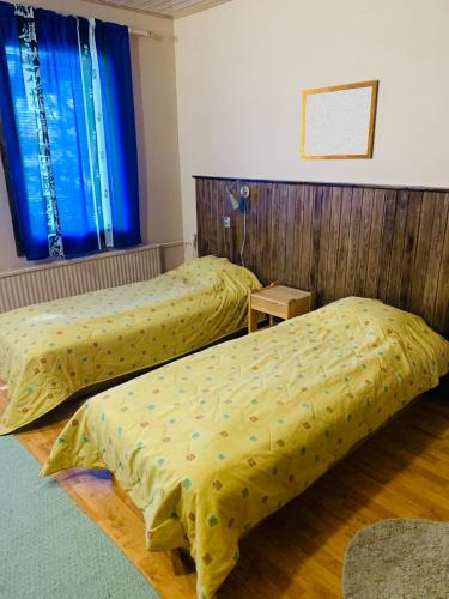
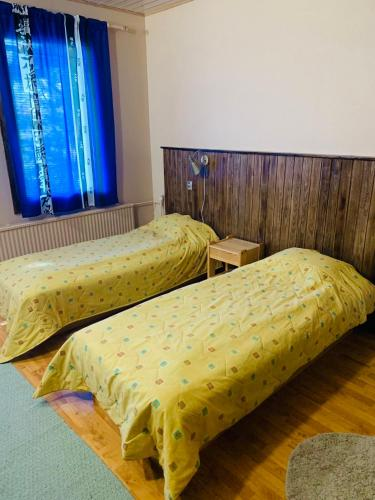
- writing board (335, 123)
